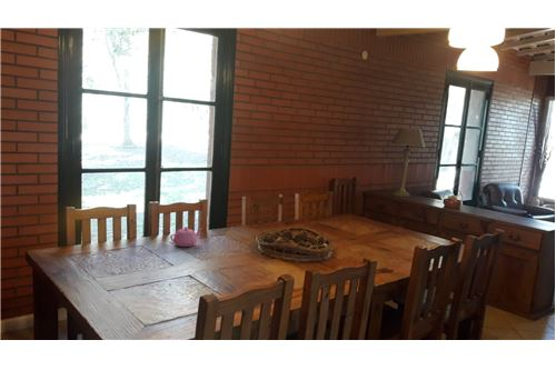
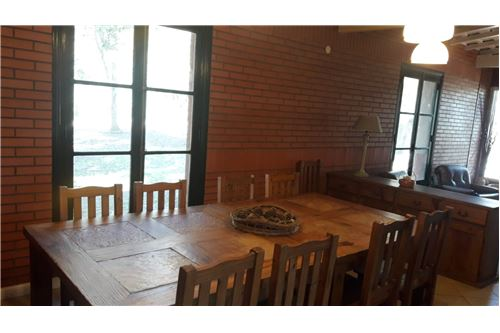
- teapot (186, 236)
